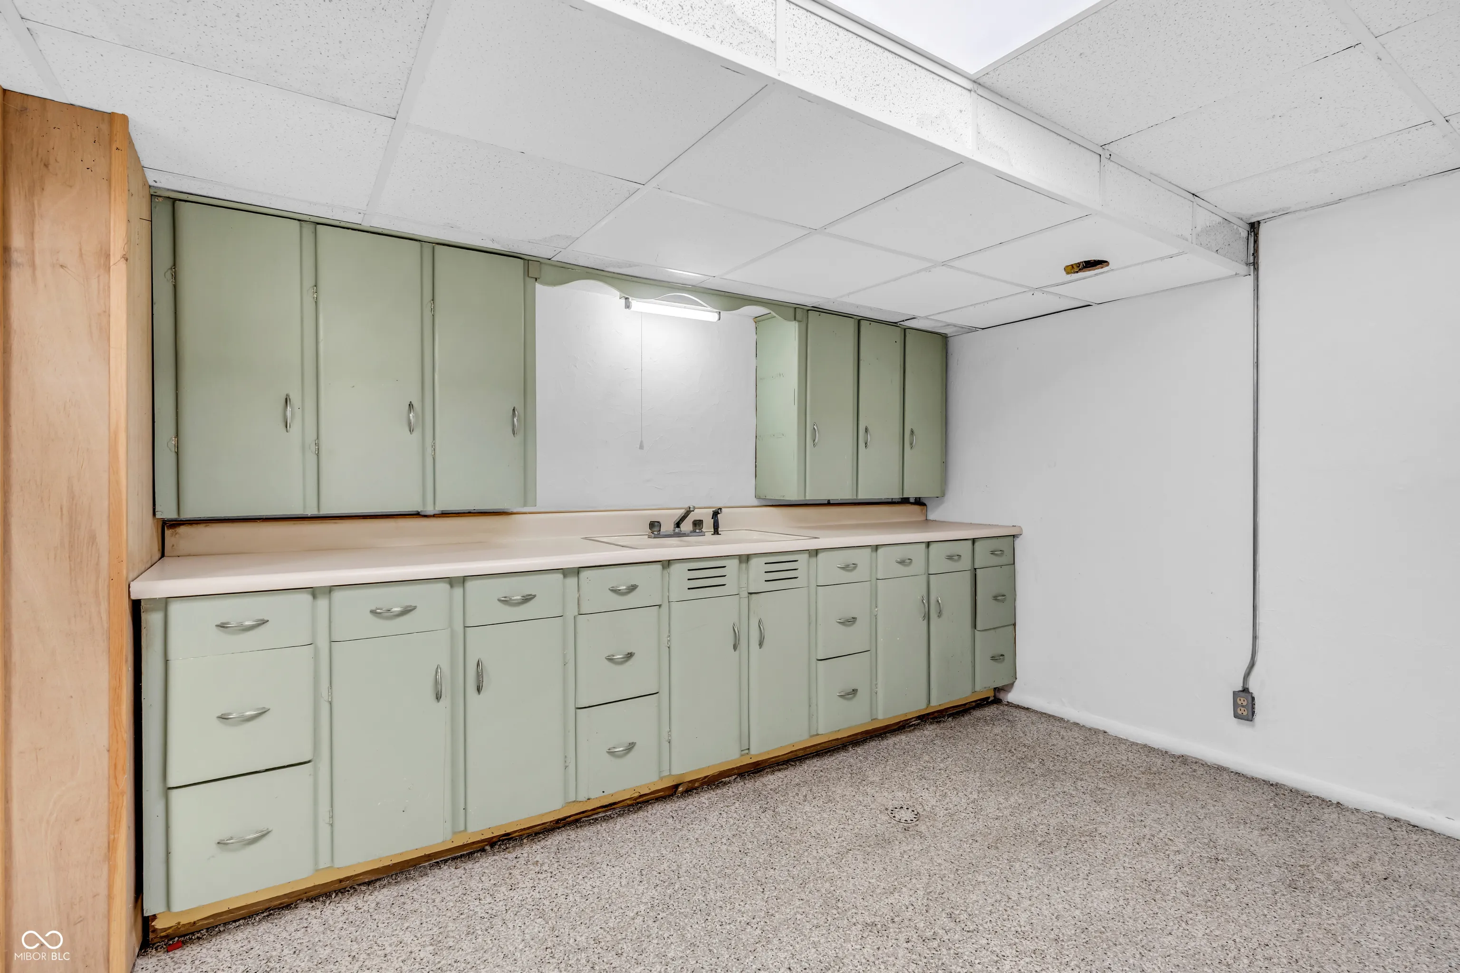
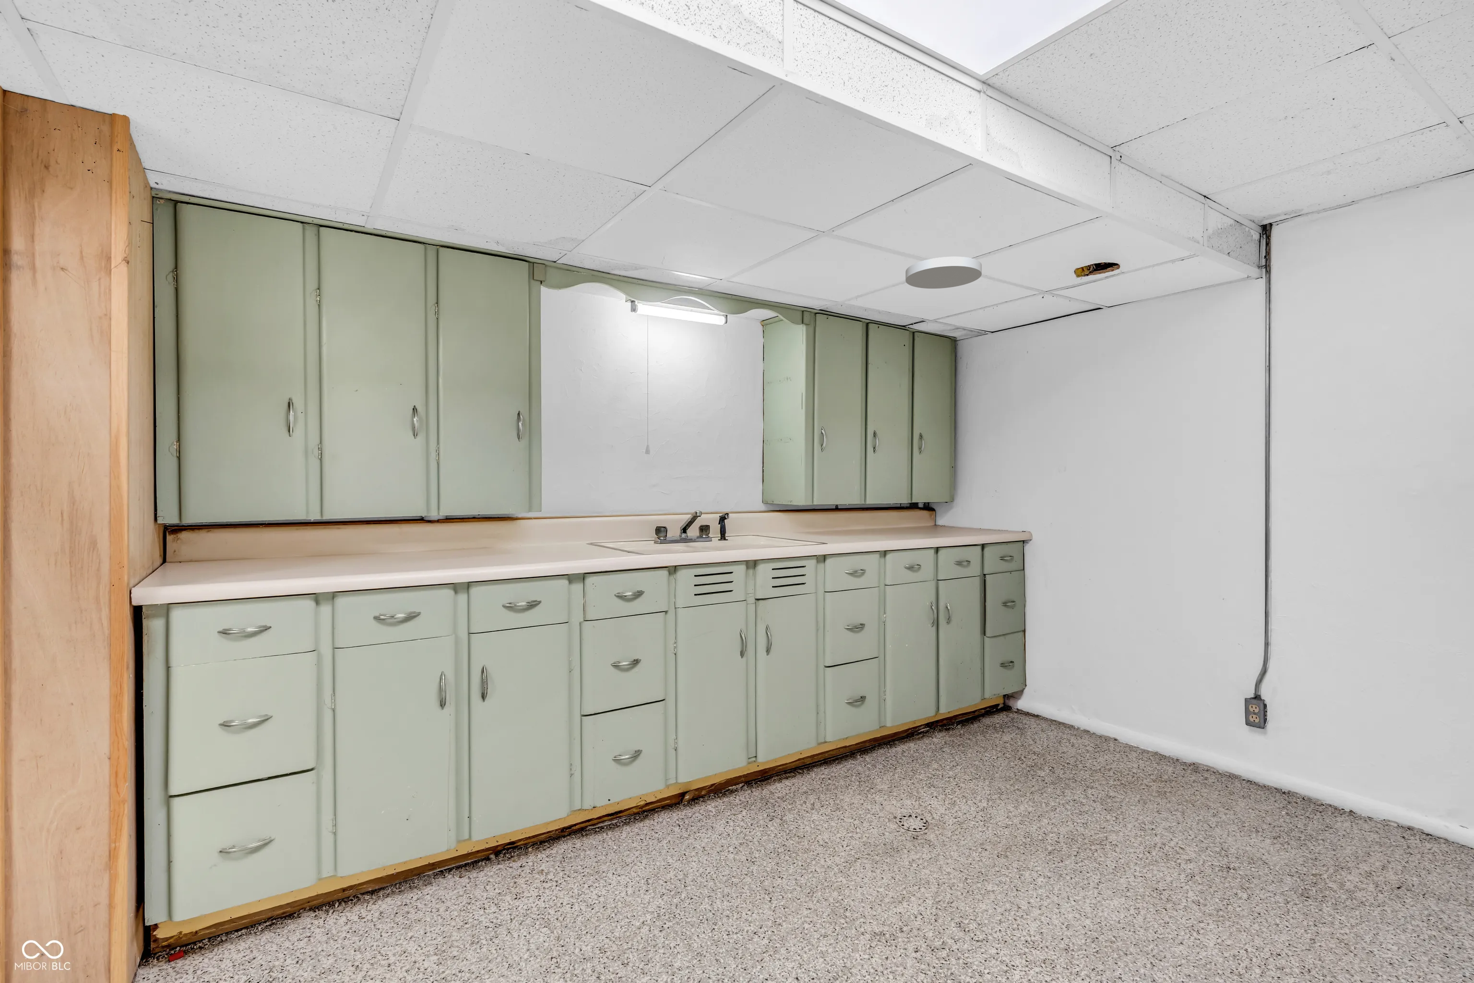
+ ceiling light (943, 273)
